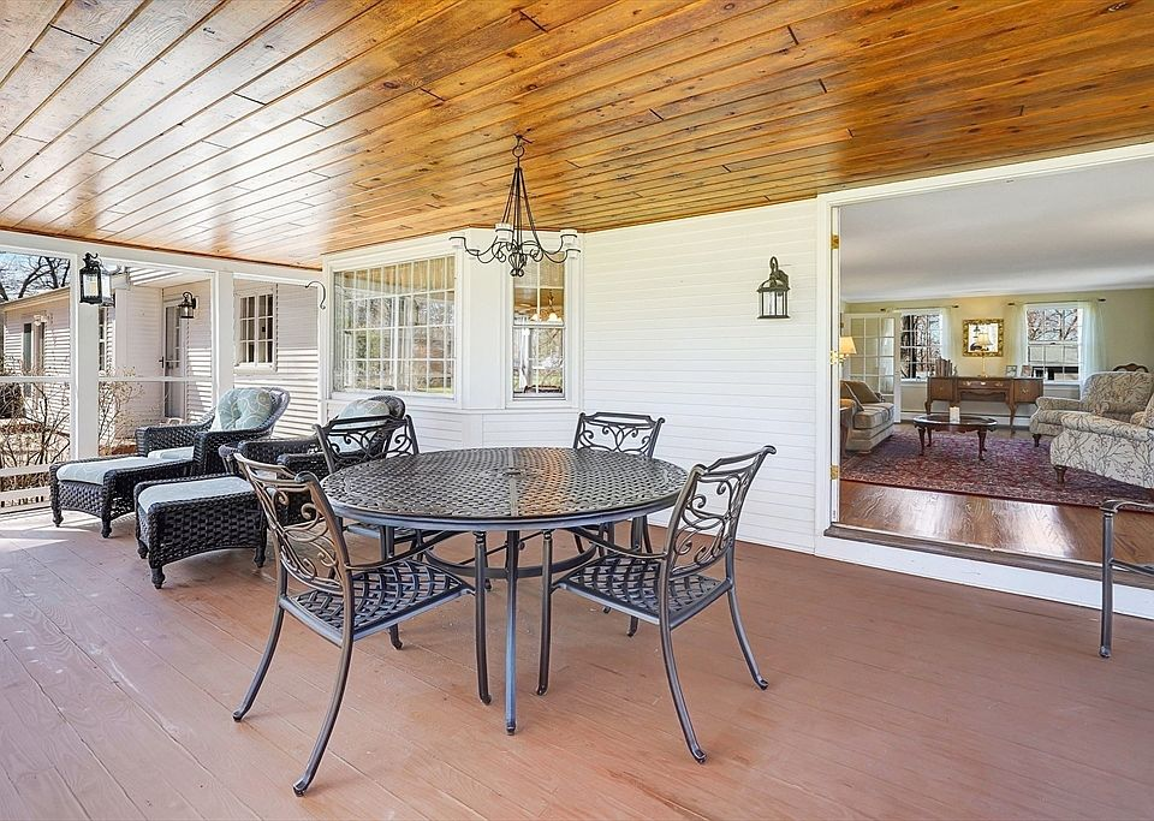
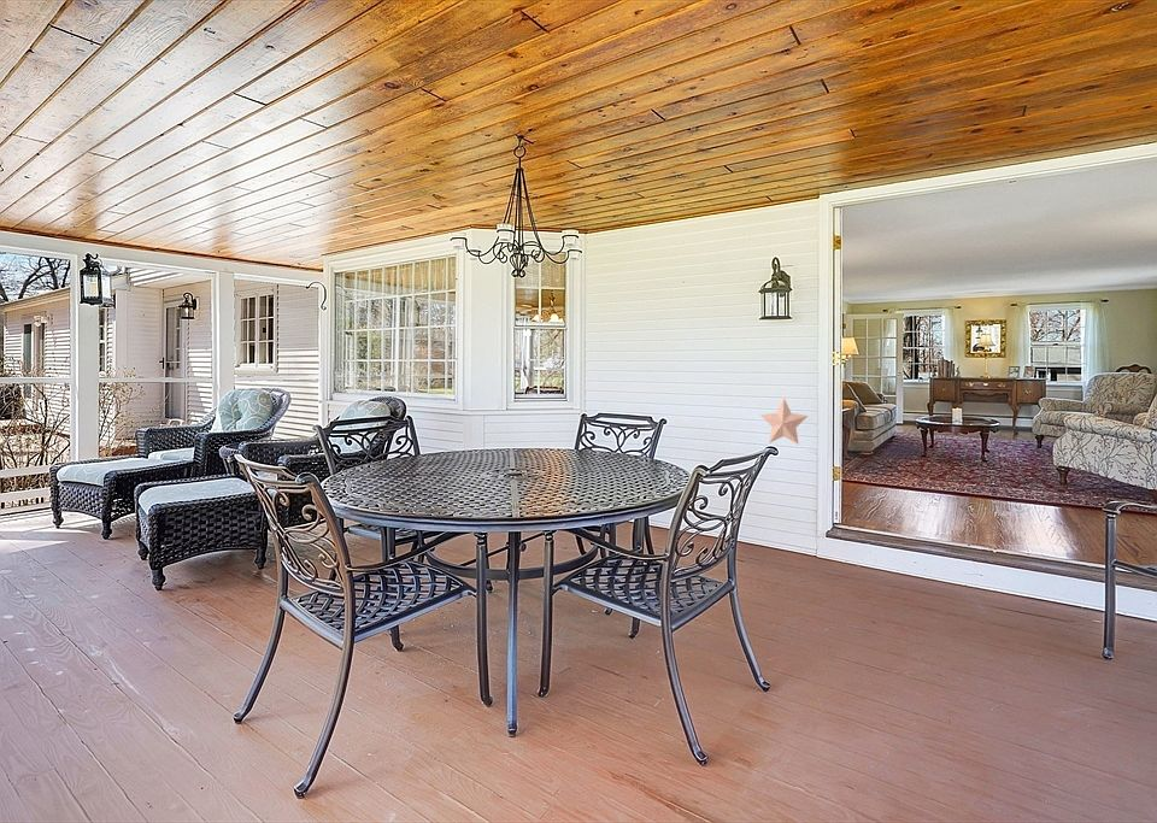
+ decorative star (783, 421)
